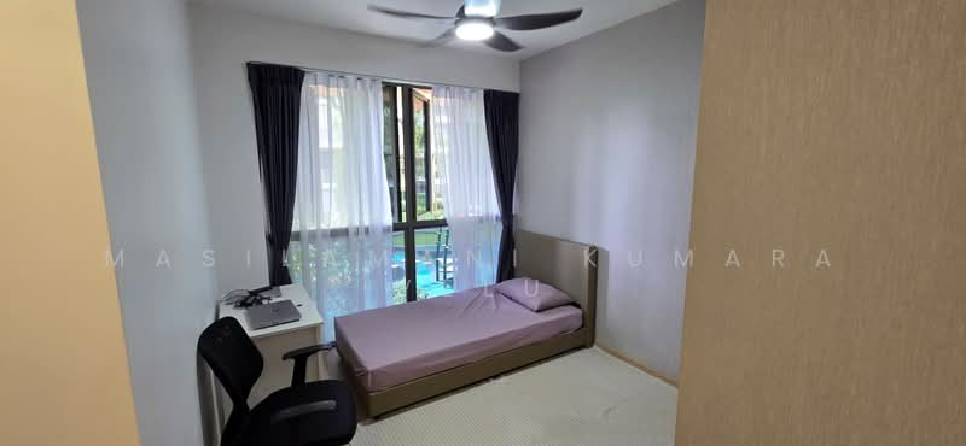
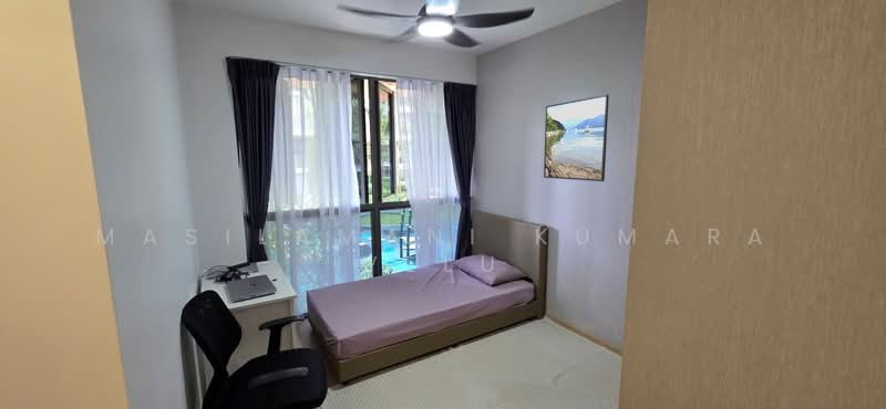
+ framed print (573, 140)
